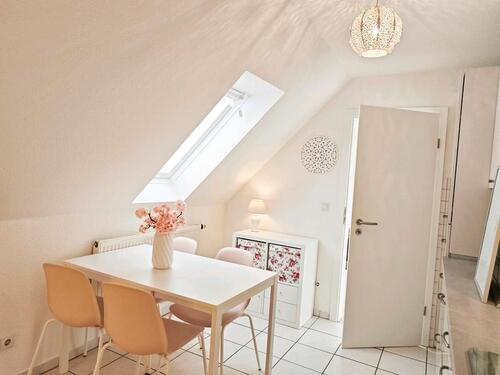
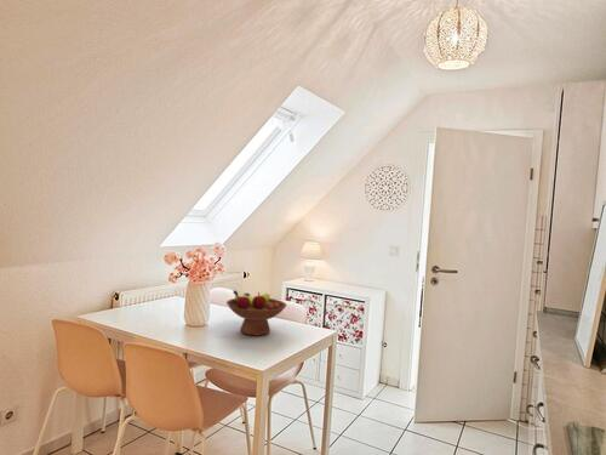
+ fruit bowl (256, 312)
